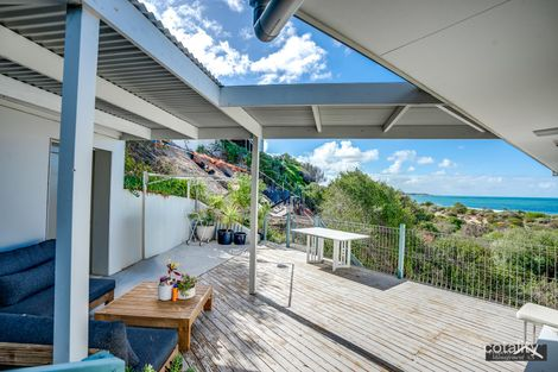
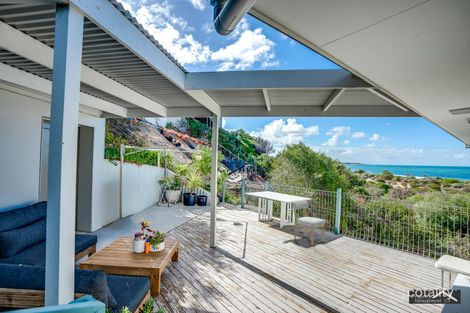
+ chair (308, 221)
